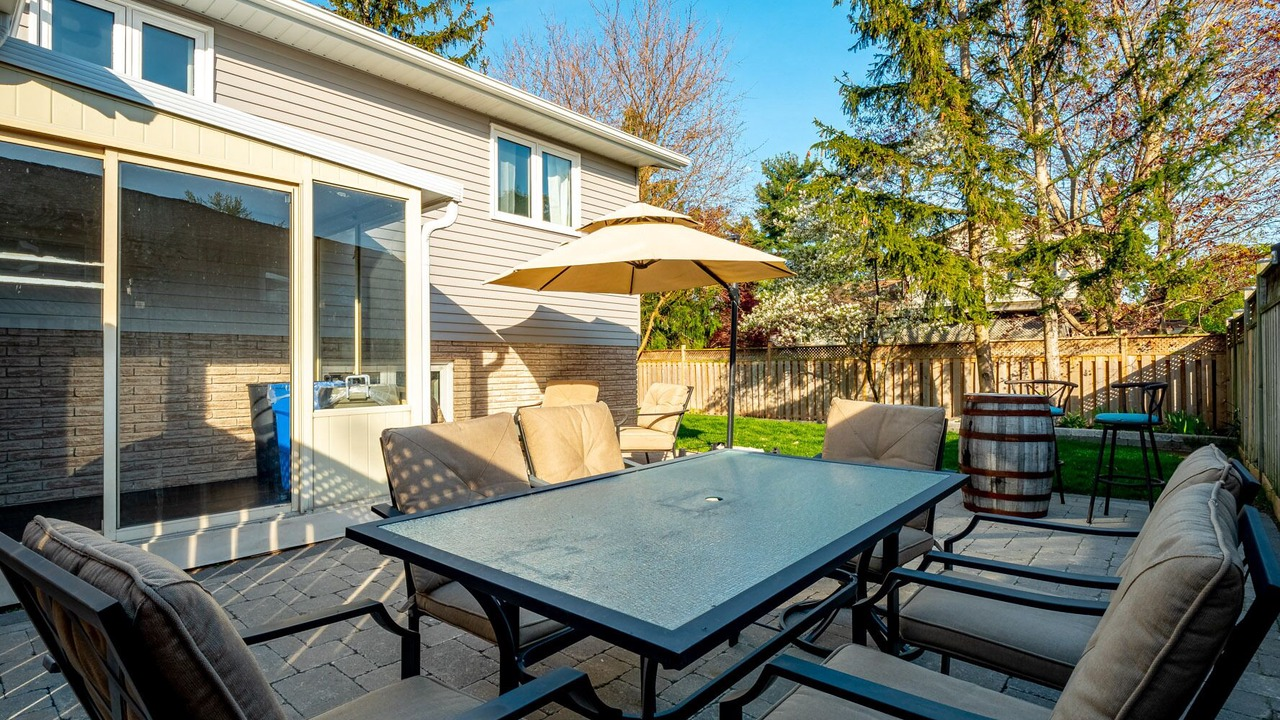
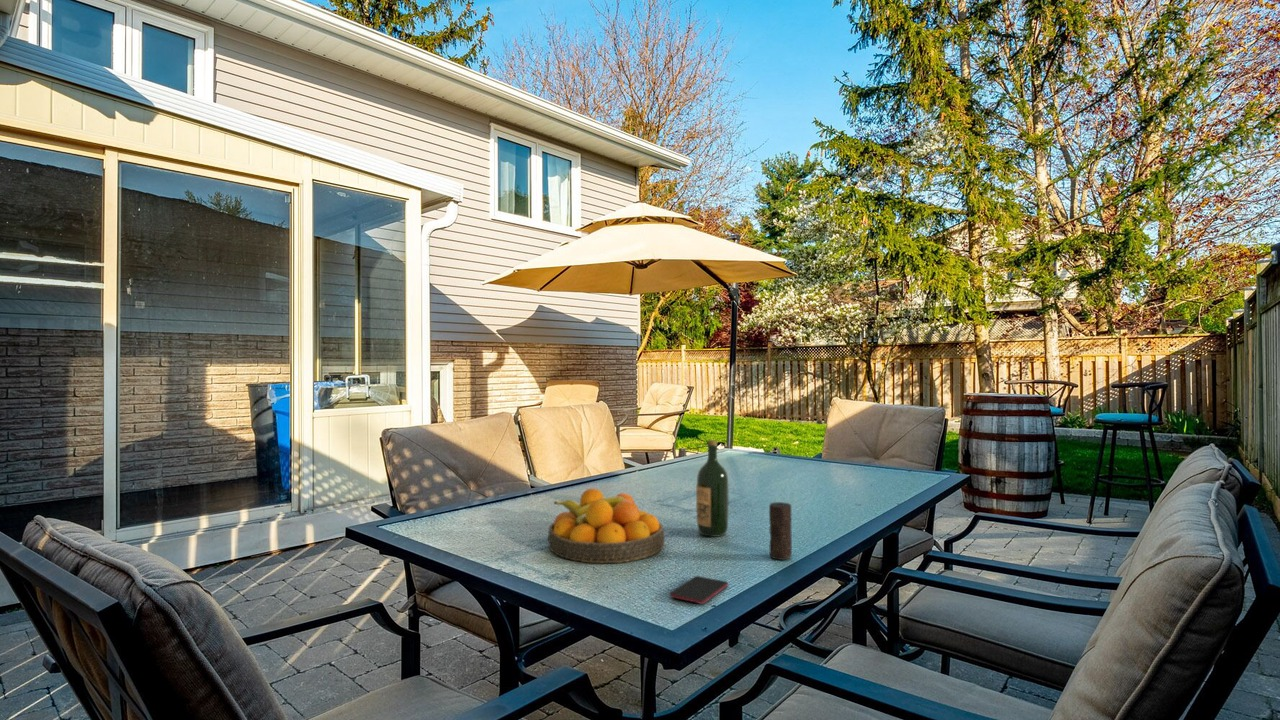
+ candle (780, 530)
+ smartphone (699, 589)
+ fruit bowl (606, 519)
+ wine bottle (712, 486)
